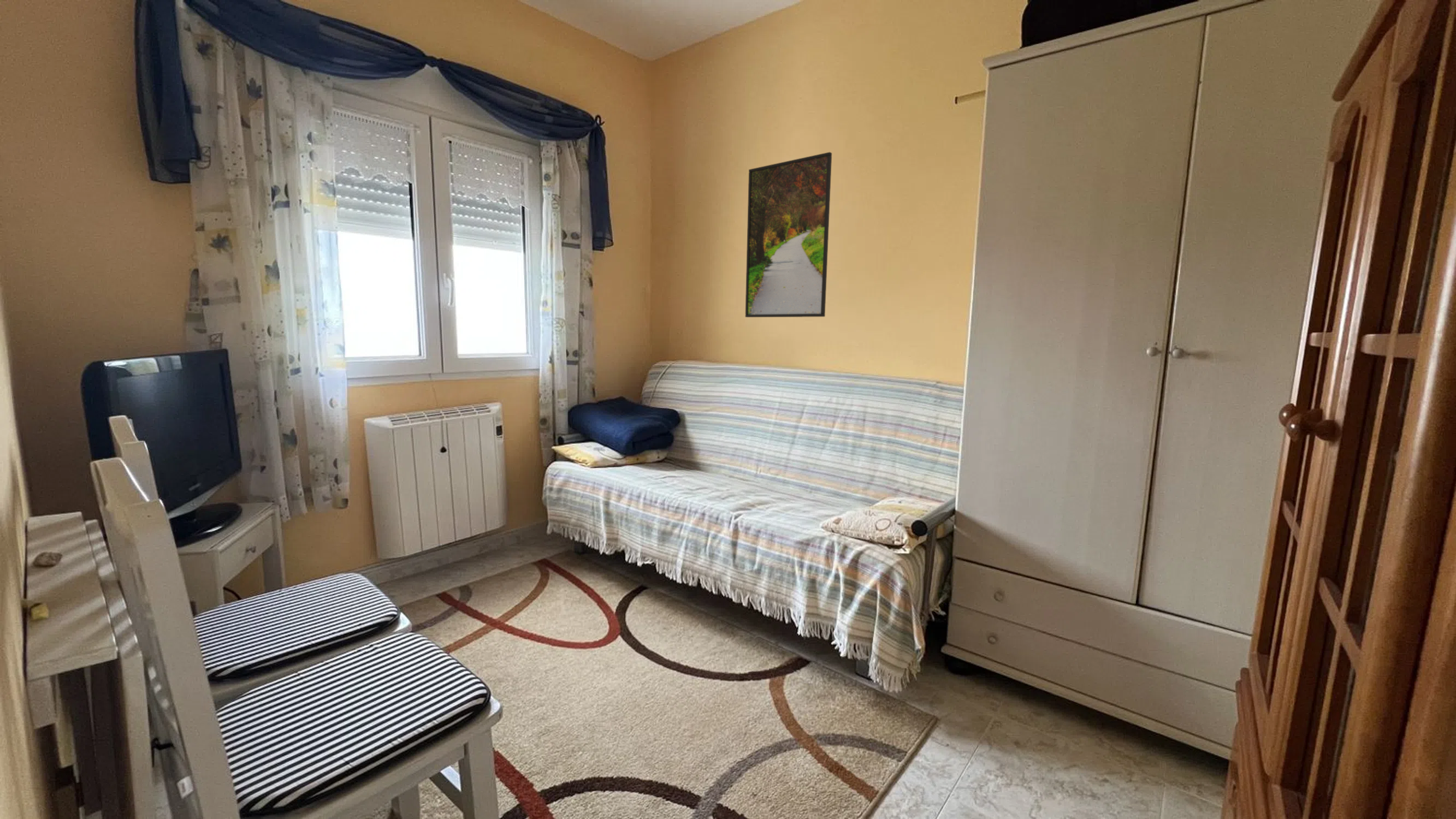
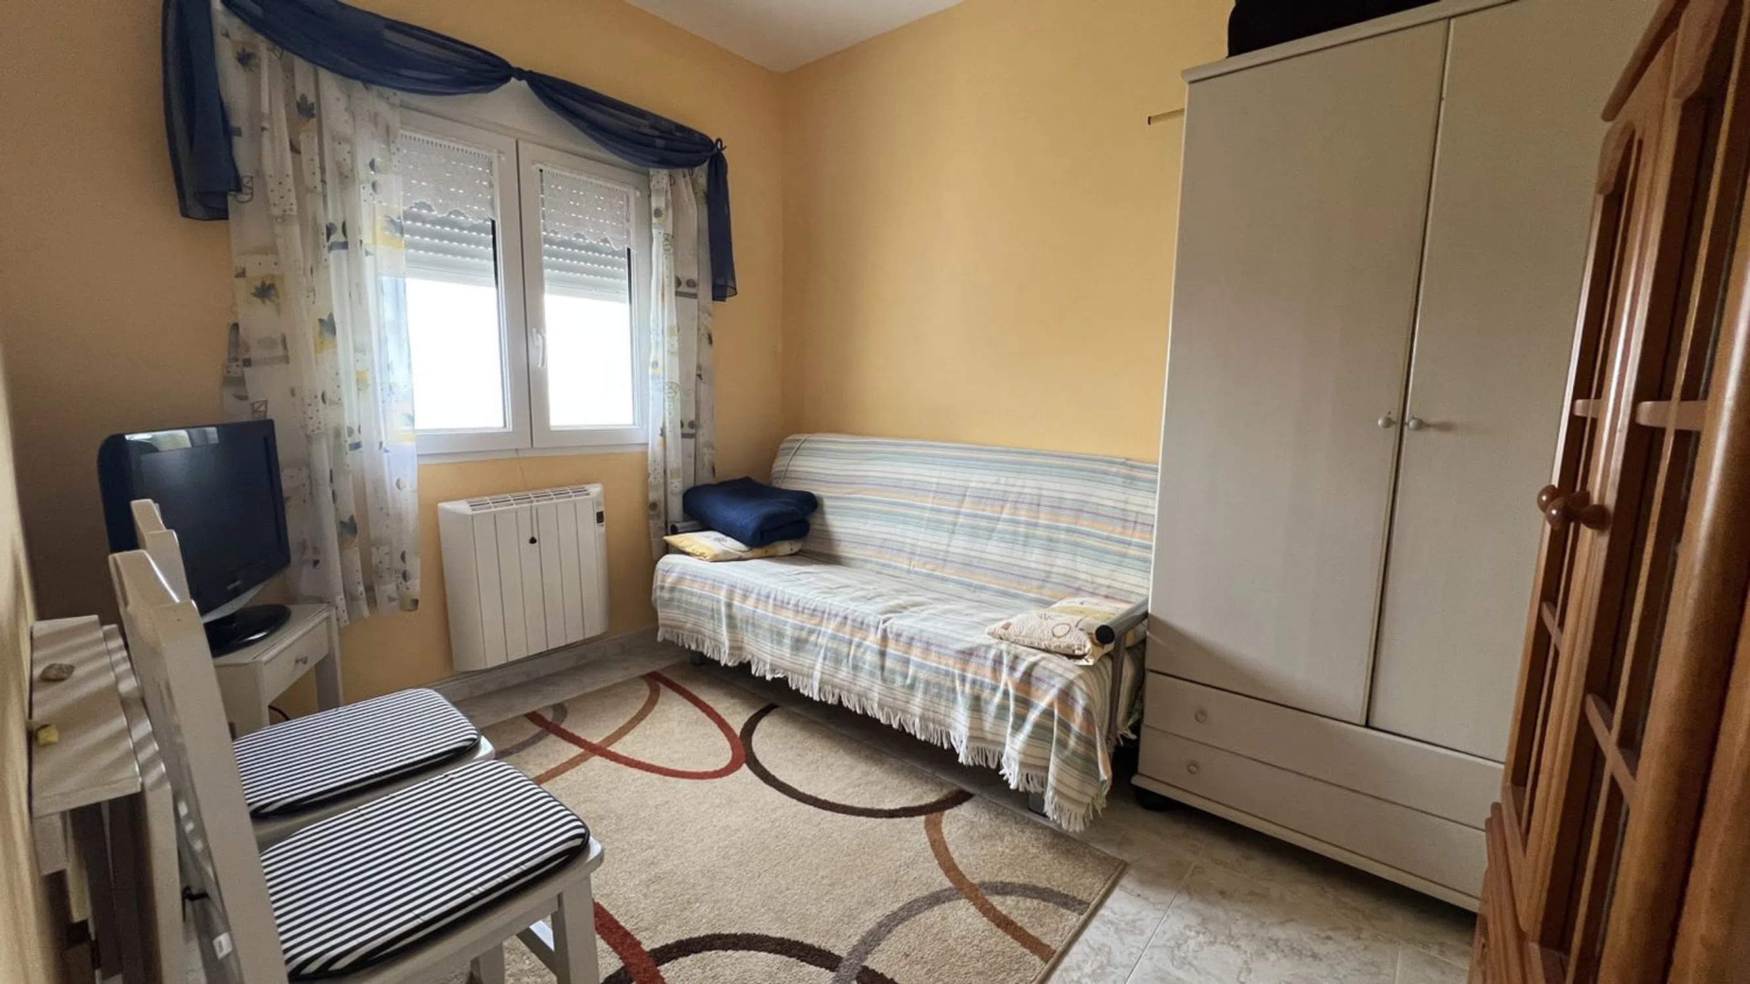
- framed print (785, 240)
